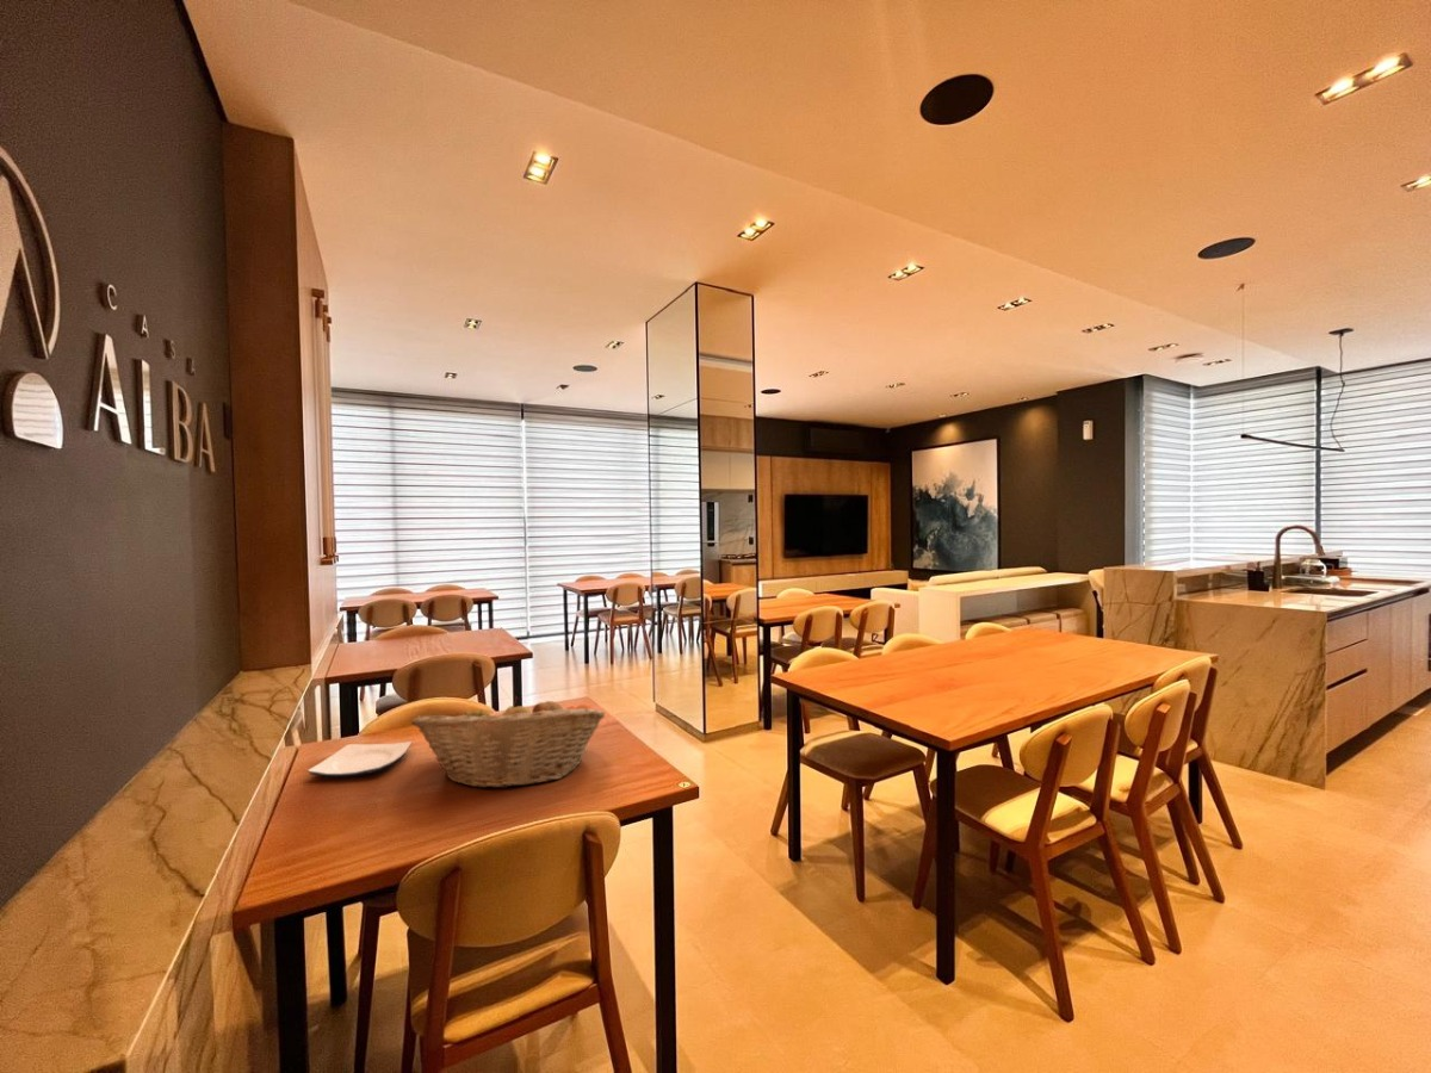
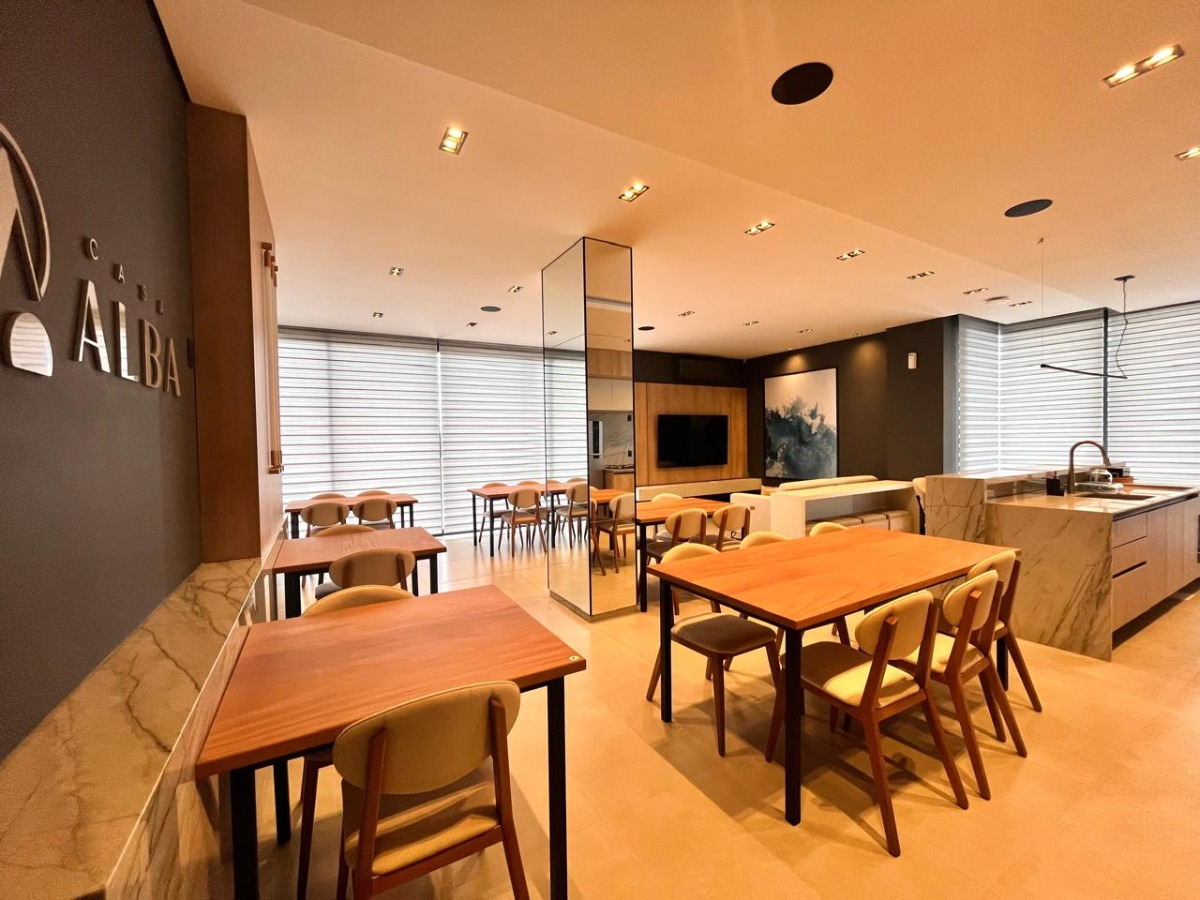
- fruit basket (512, 731)
- plate (363, 759)
